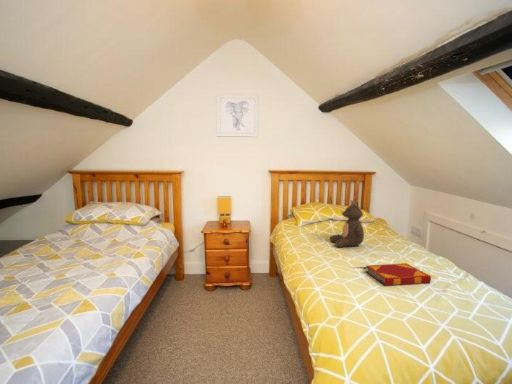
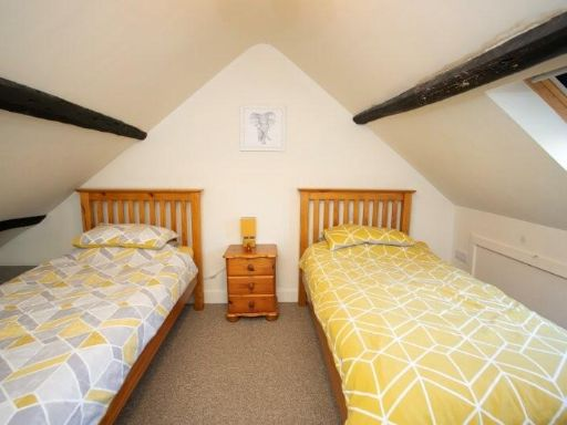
- hardback book (396, 273)
- teddy bear (347, 222)
